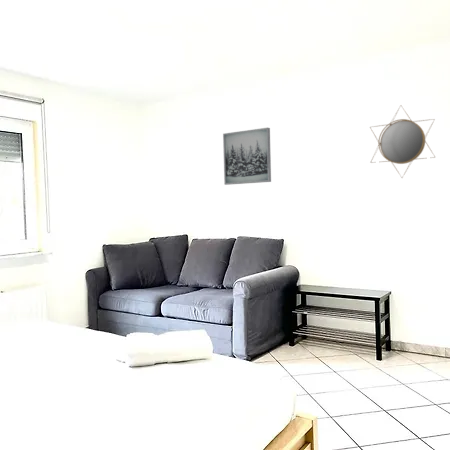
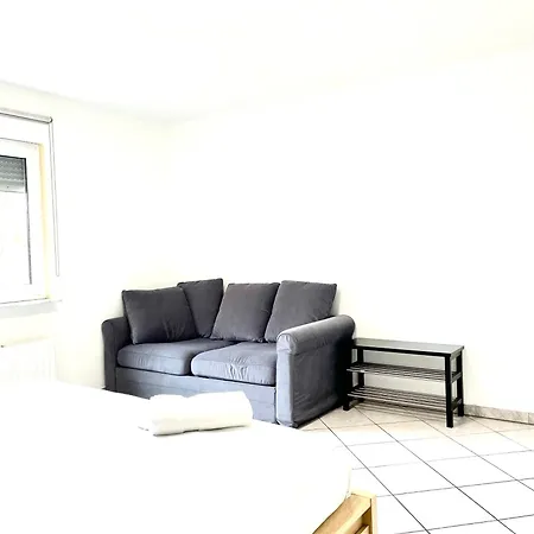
- wall art (246, 157)
- home mirror (401, 141)
